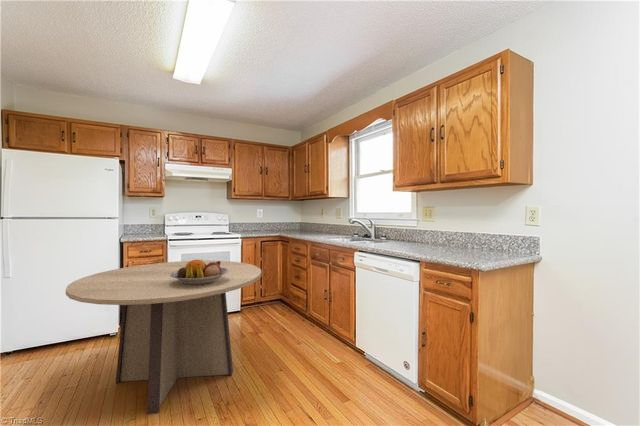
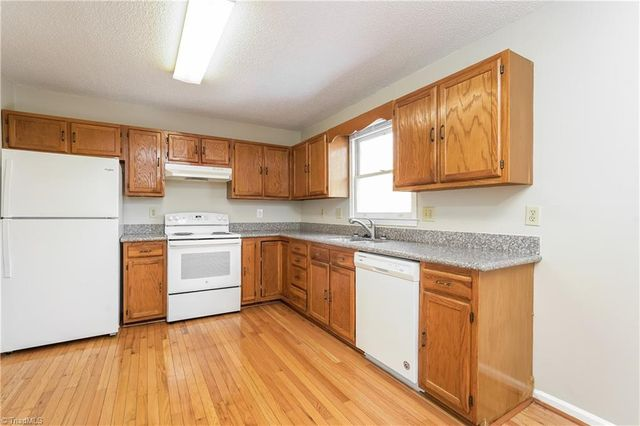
- dining table (176, 325)
- fruit bowl (200, 269)
